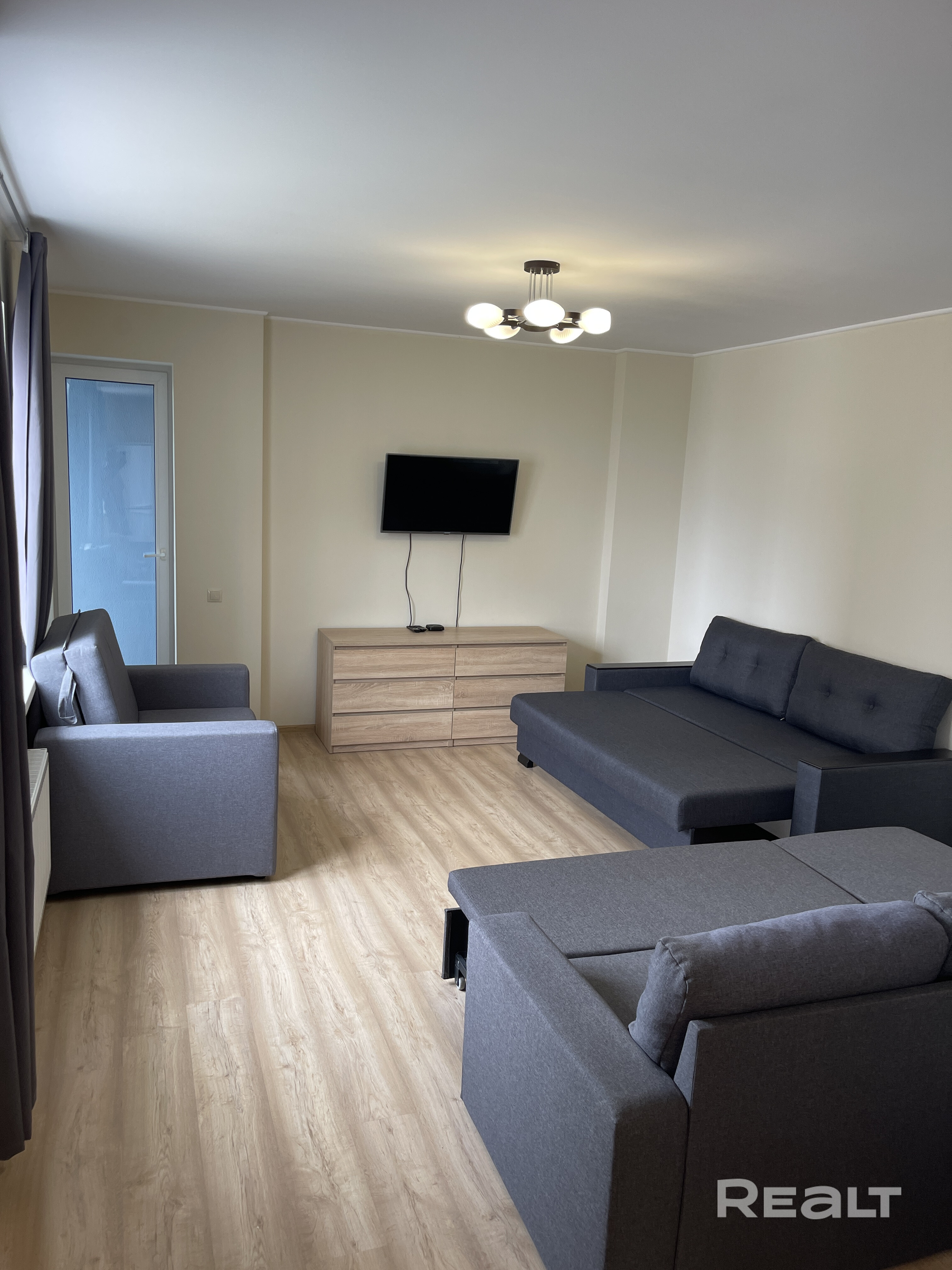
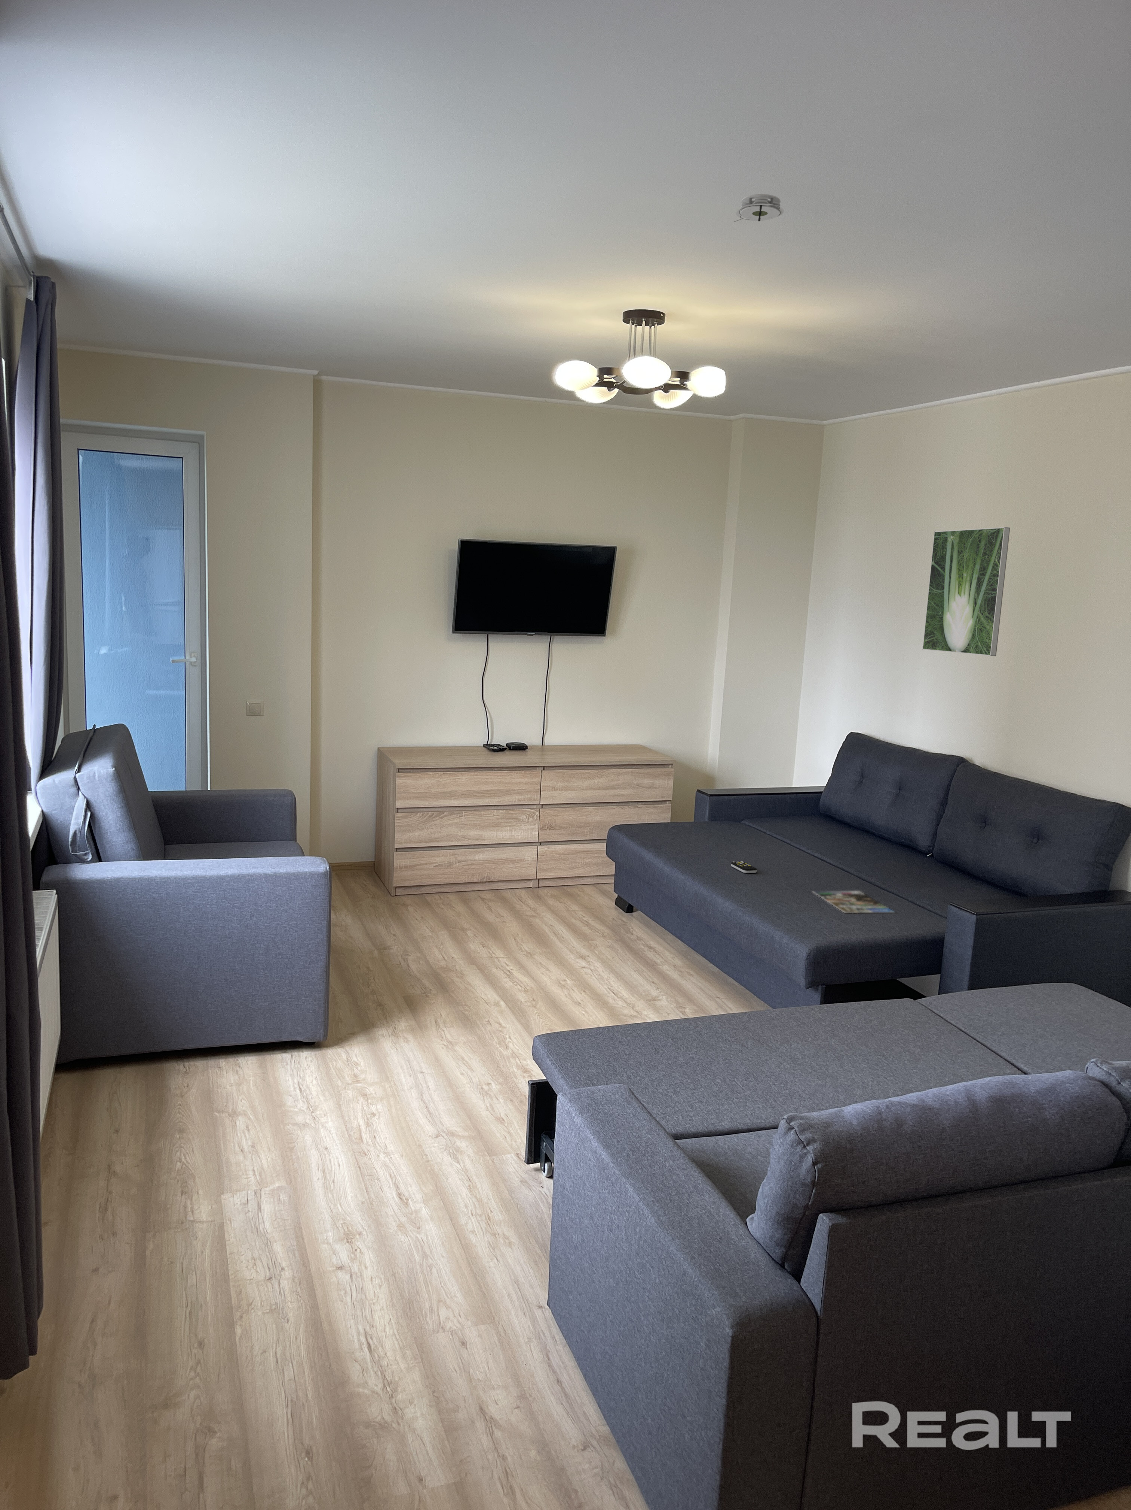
+ remote control (744, 867)
+ magazine (852, 901)
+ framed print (963, 591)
+ smoke detector (758, 208)
